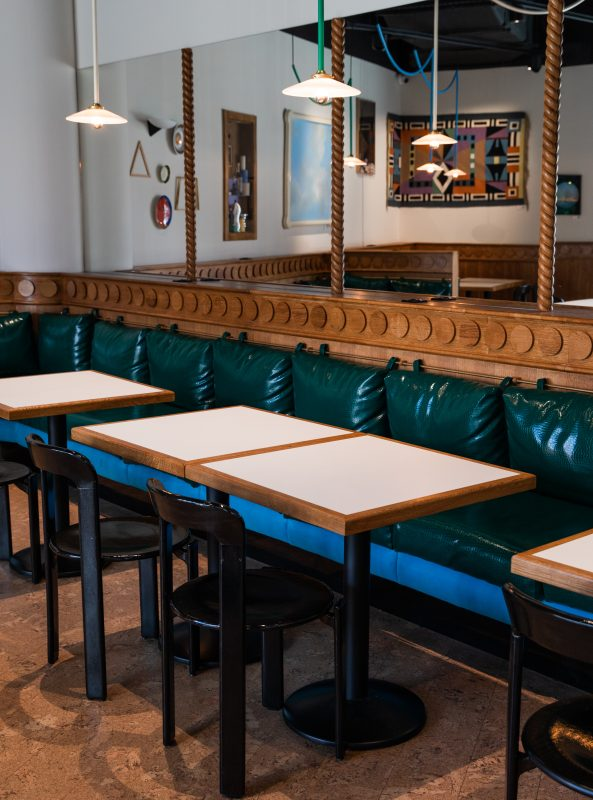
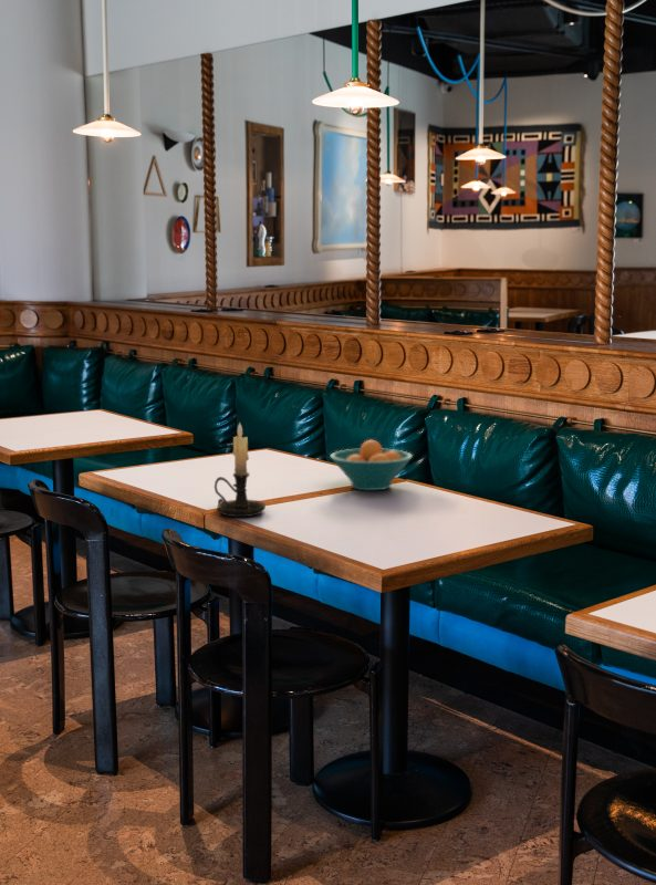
+ fruit bowl (371, 464)
+ candle holder (235, 466)
